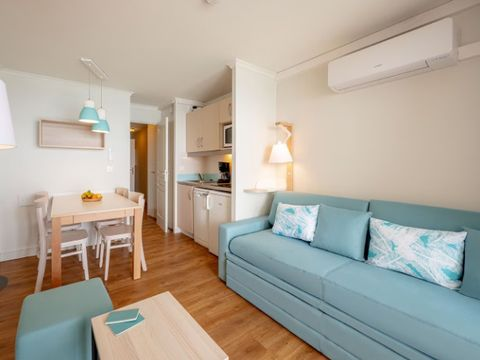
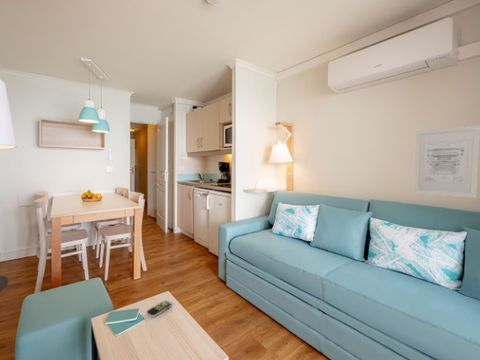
+ wall art (444, 162)
+ remote control (159, 308)
